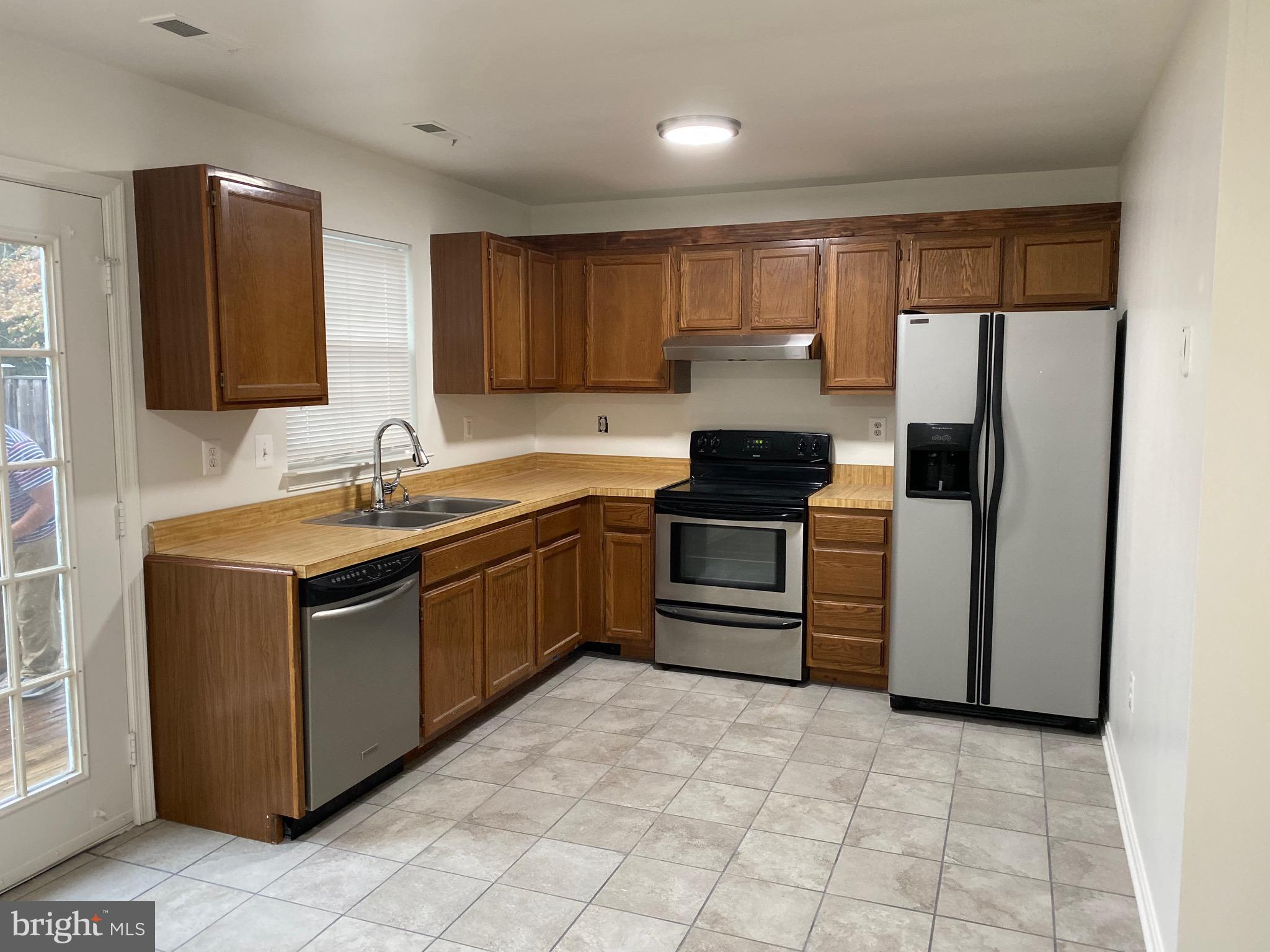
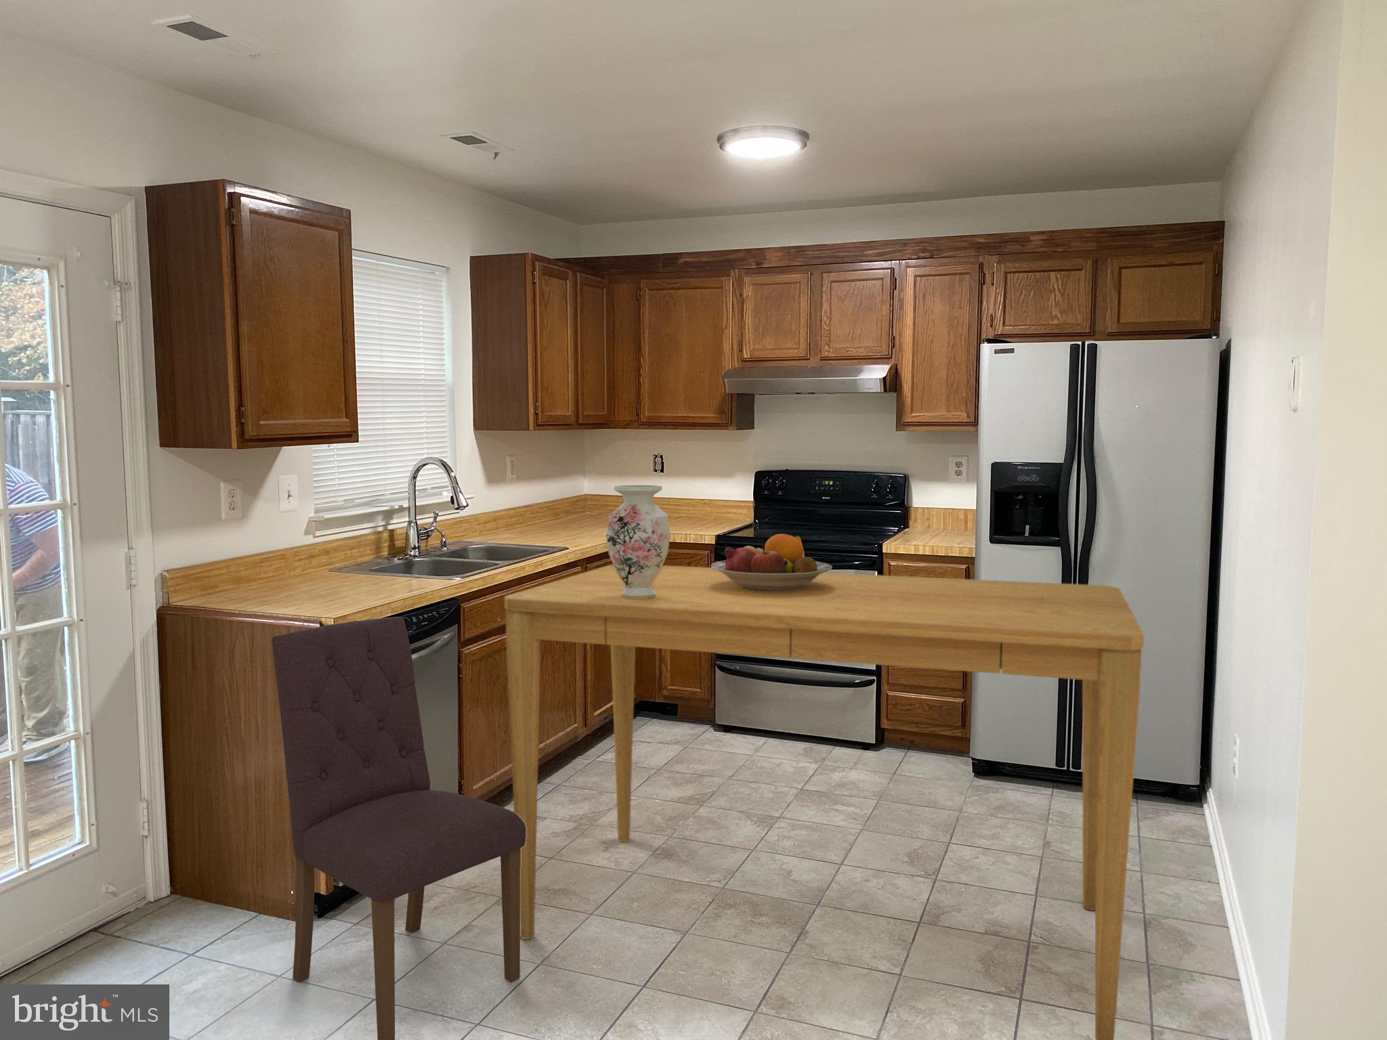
+ dining chair (395, 807)
+ dining table (830, 661)
+ vase (638, 541)
+ fruit bowl (771, 560)
